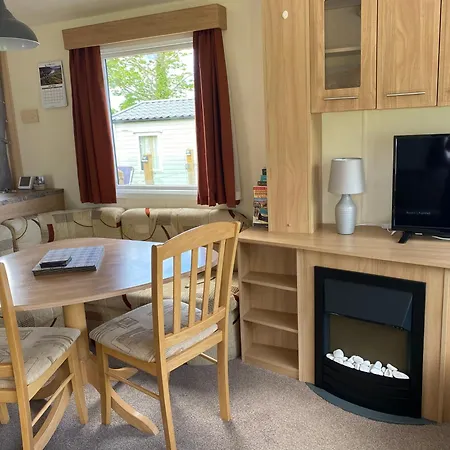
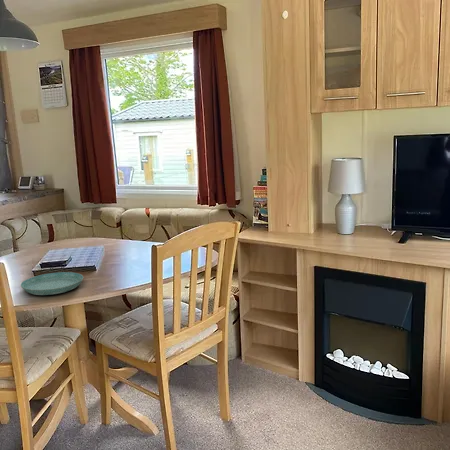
+ saucer (52, 283)
